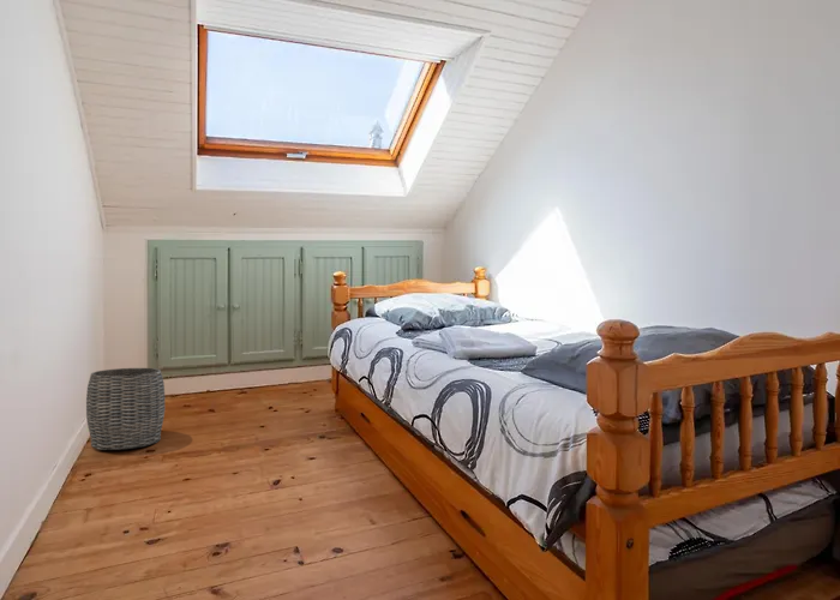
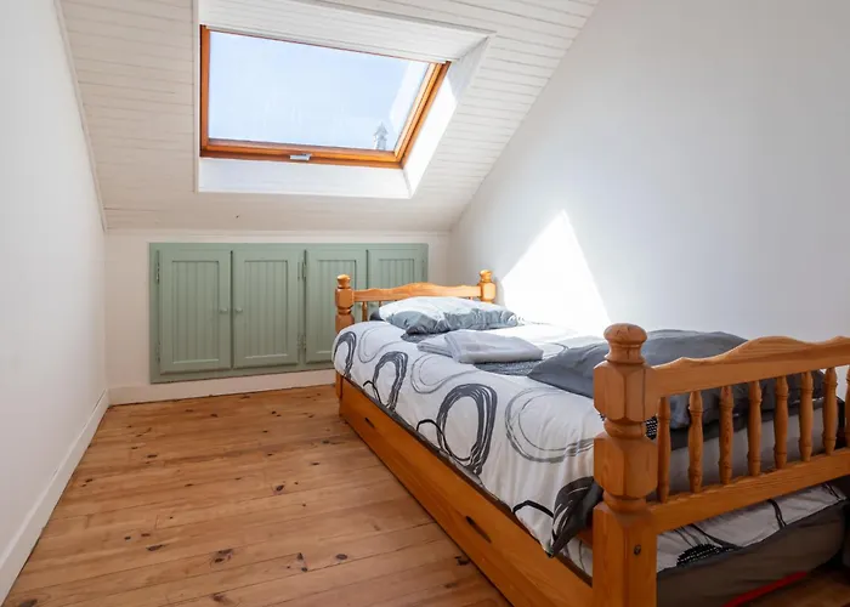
- woven basket (126, 406)
